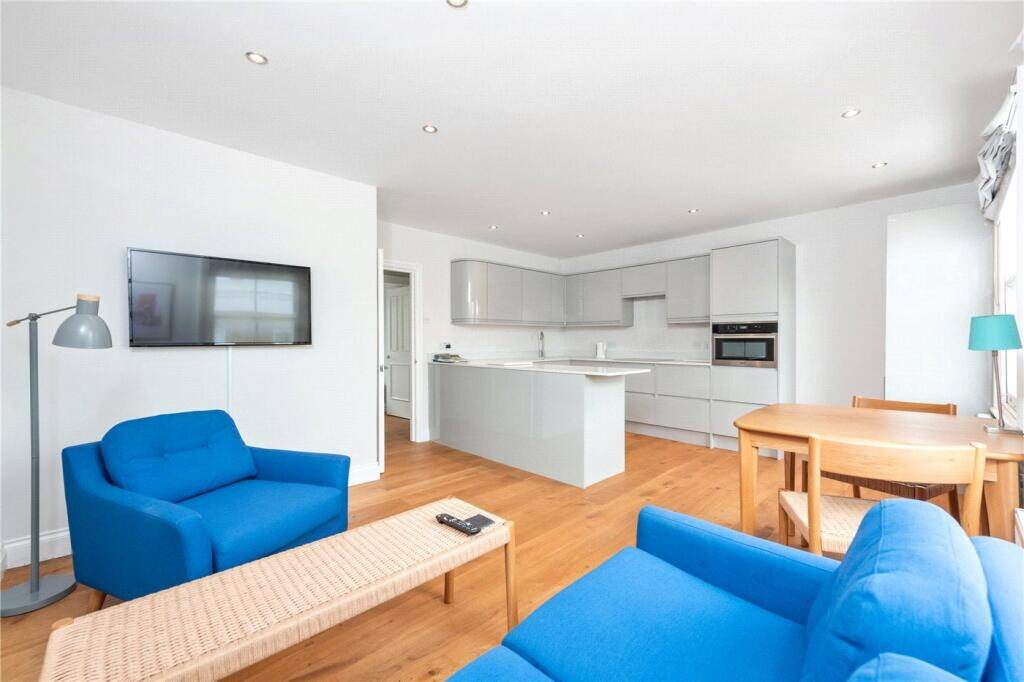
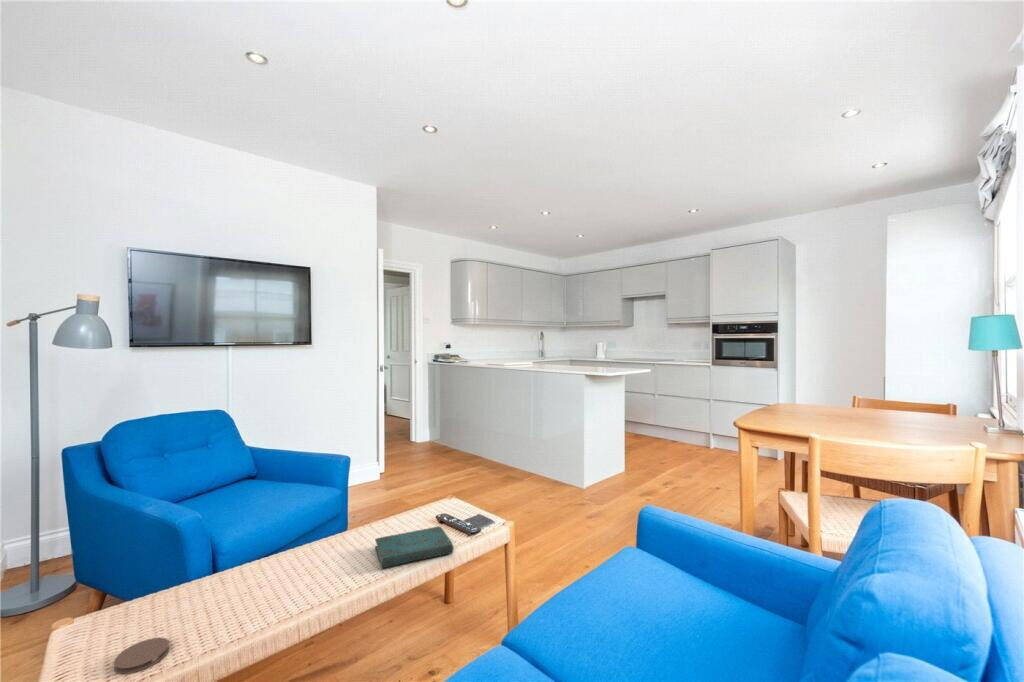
+ book (413, 545)
+ coaster (142, 654)
